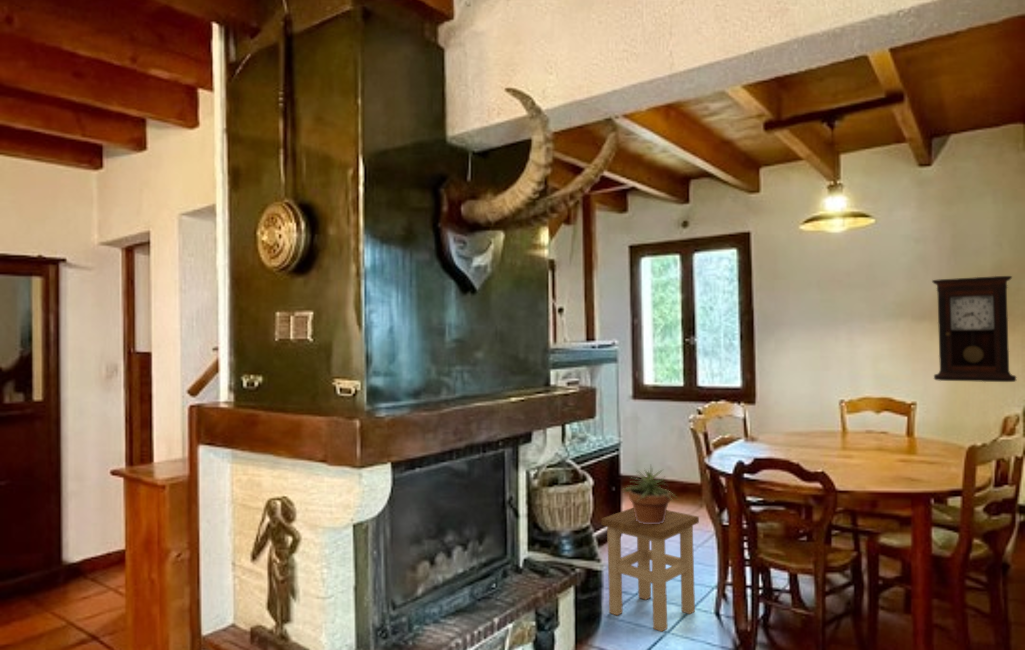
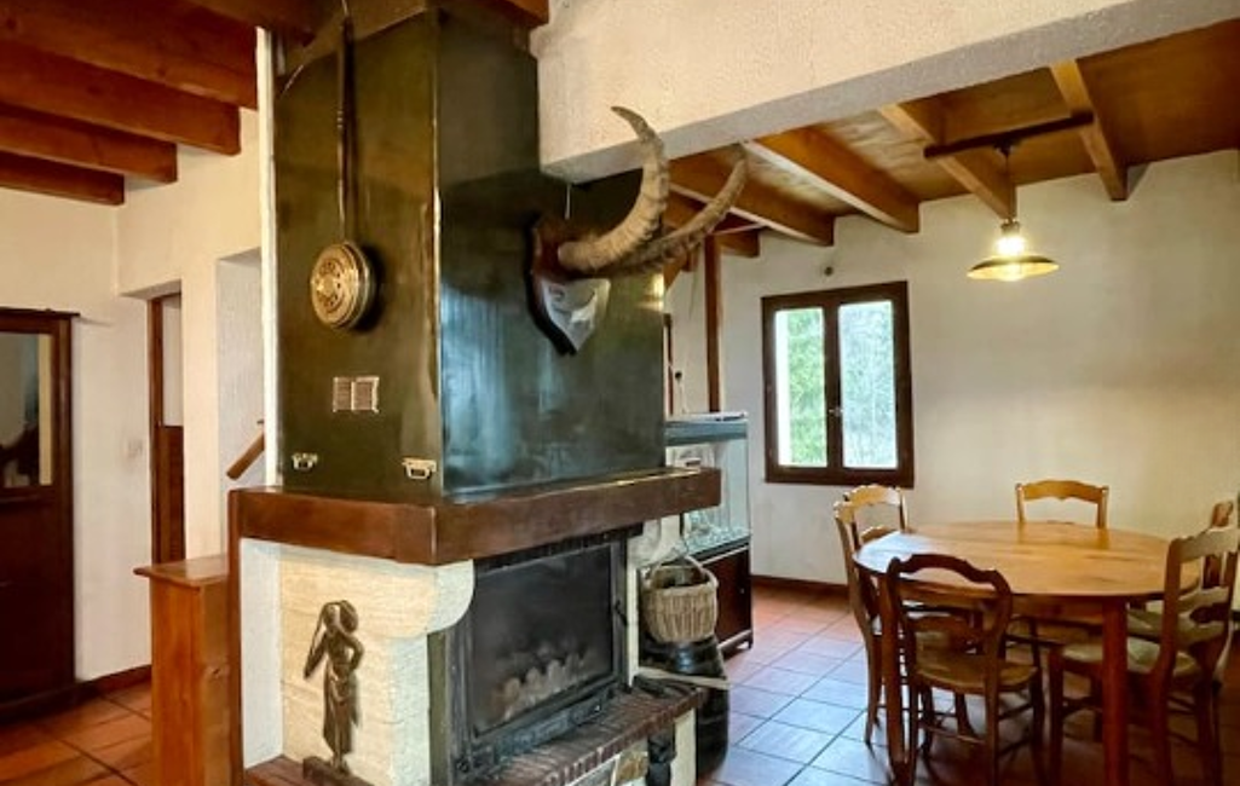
- potted plant (651, 493)
- stool (652, 564)
- pendulum clock (972, 329)
